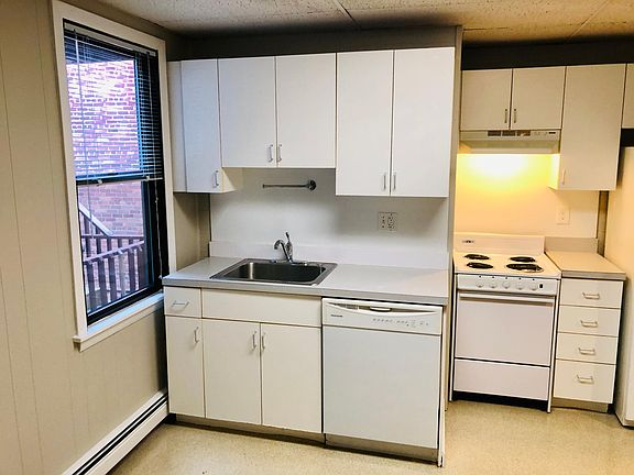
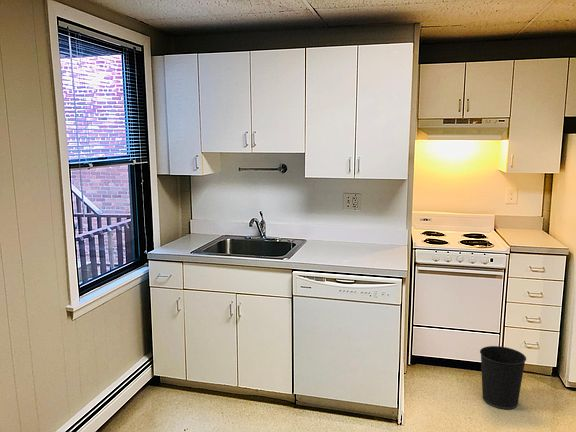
+ wastebasket (501, 377)
